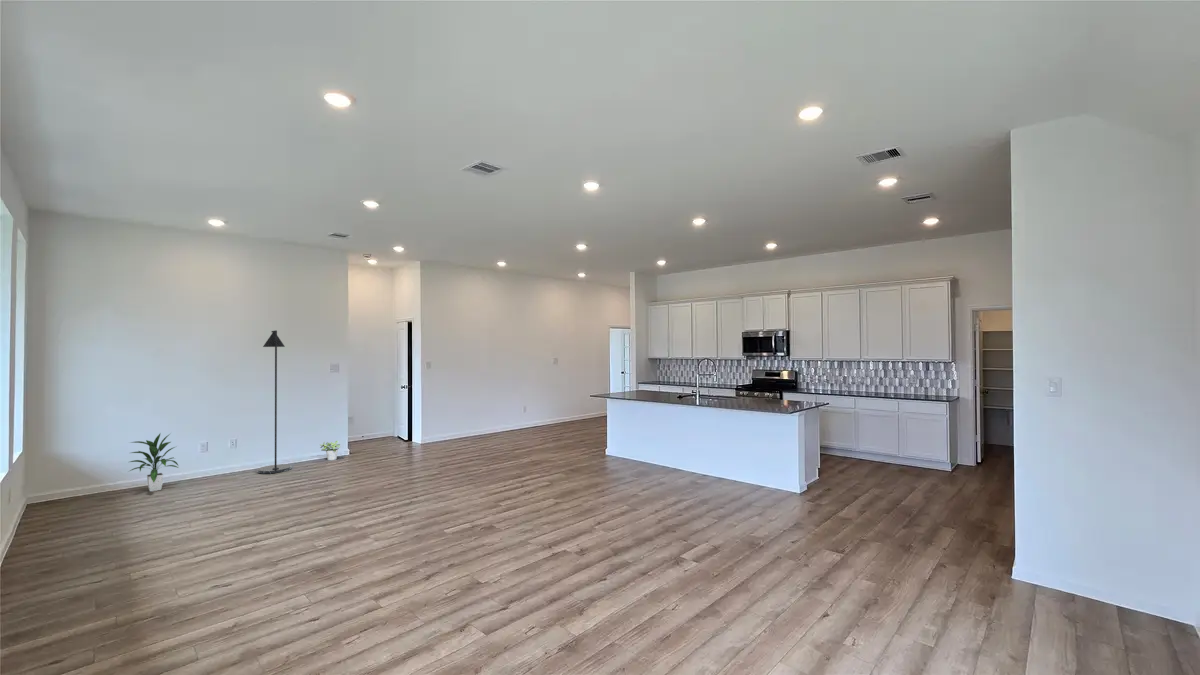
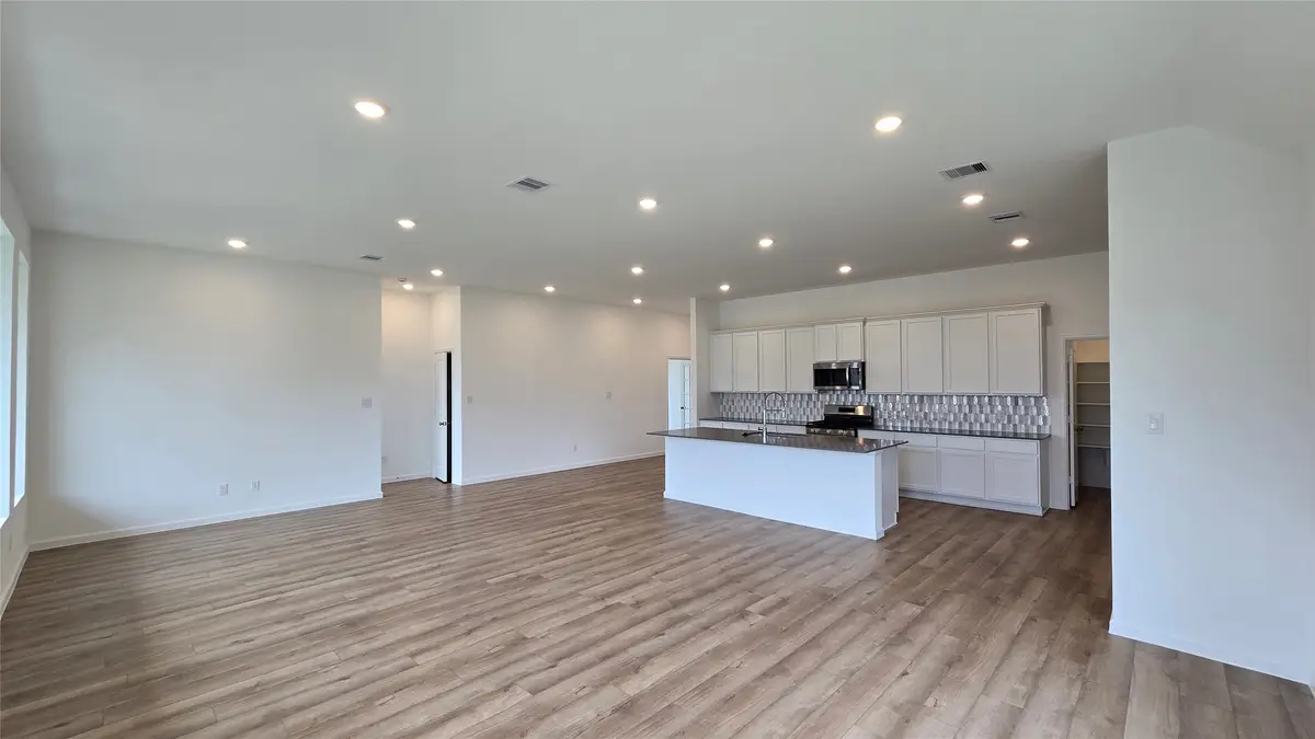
- potted plant (330, 450)
- floor lamp (275, 400)
- indoor plant (154, 462)
